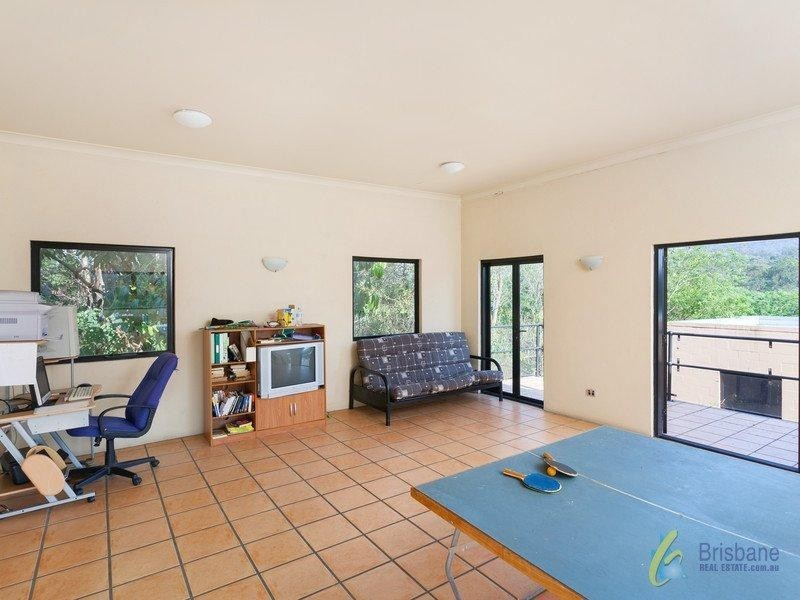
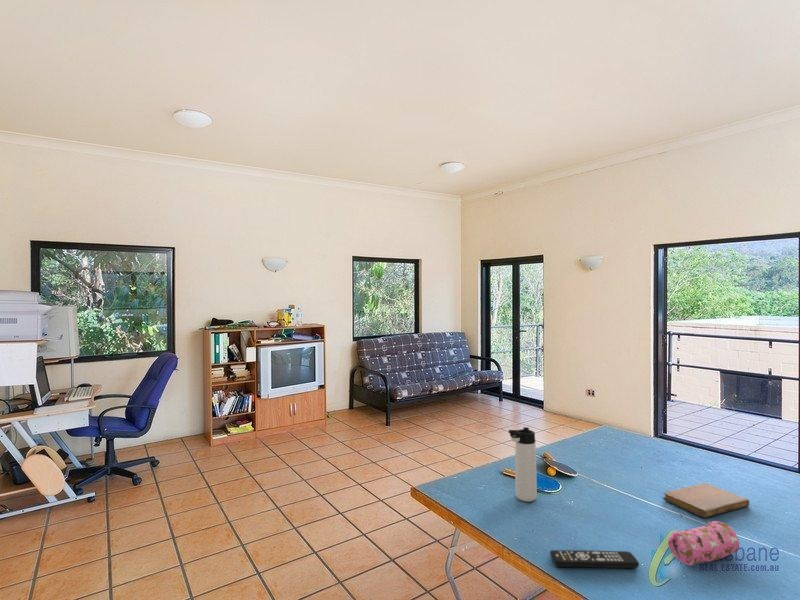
+ remote control (593, 559)
+ notebook (705, 499)
+ thermos bottle (522, 463)
+ pencil case (703, 542)
